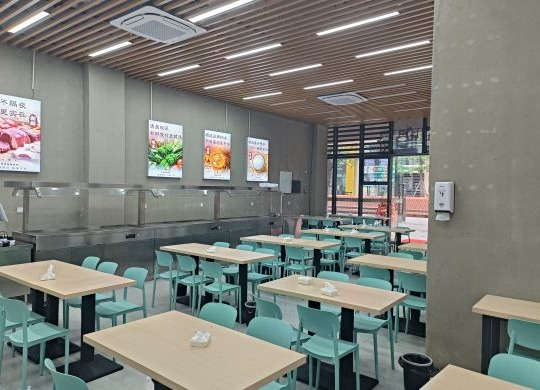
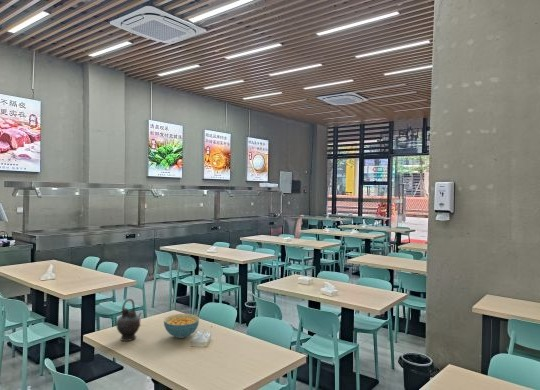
+ teapot (130, 318)
+ cereal bowl (181, 327)
